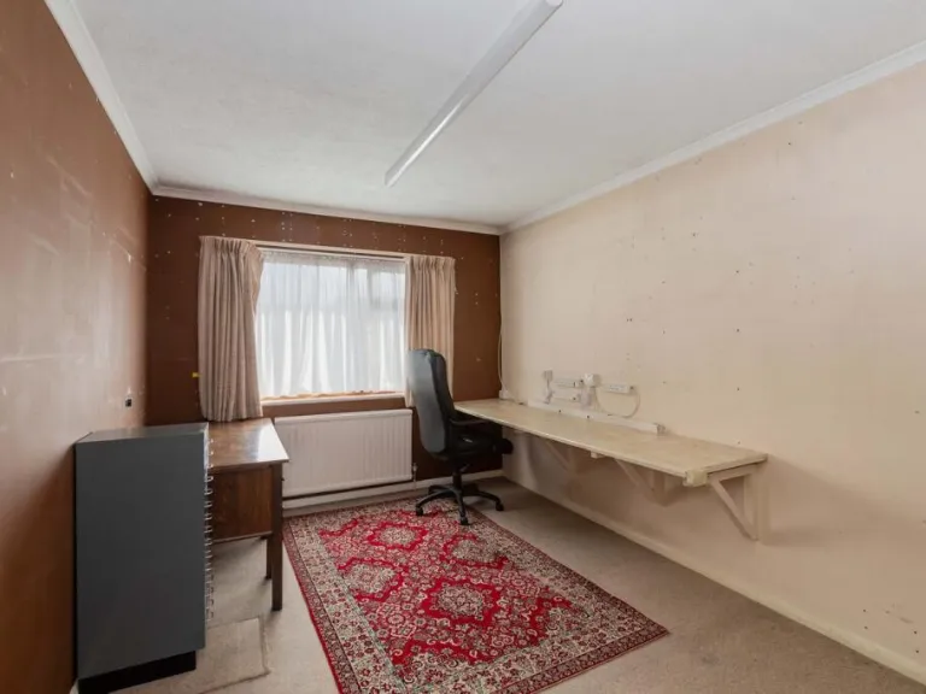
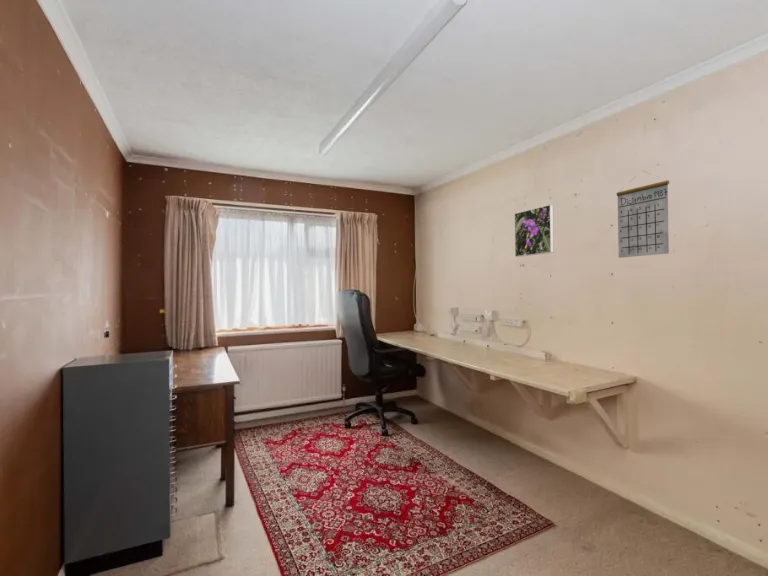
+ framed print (533, 232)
+ calendar (641, 212)
